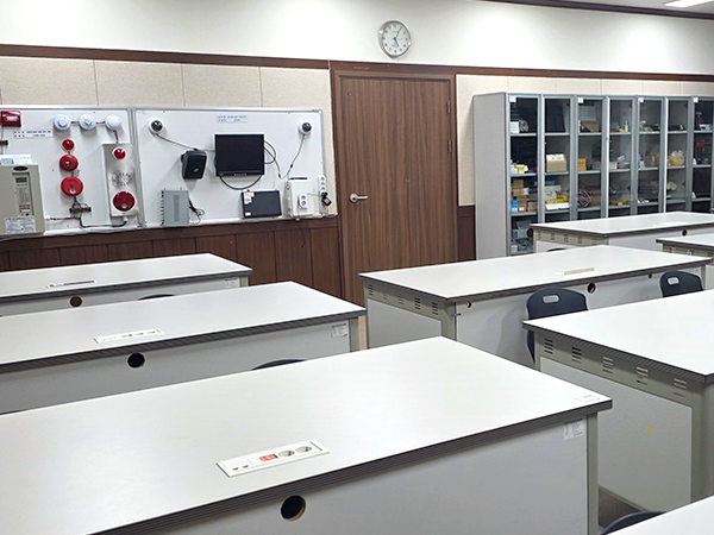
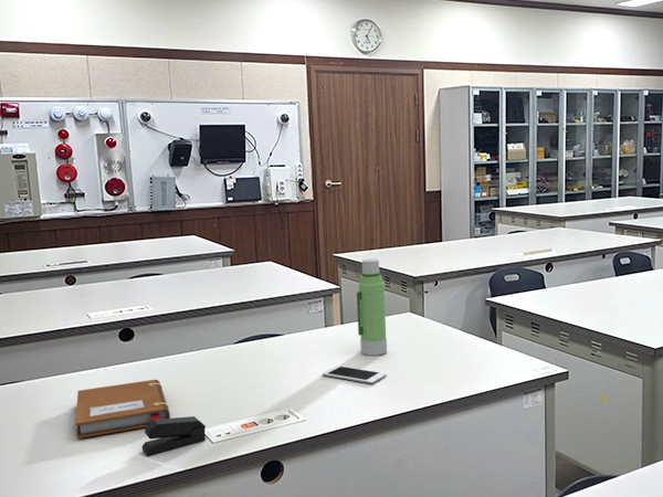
+ water bottle (370, 306)
+ cell phone (354, 373)
+ notebook (122, 406)
+ stapler (173, 431)
